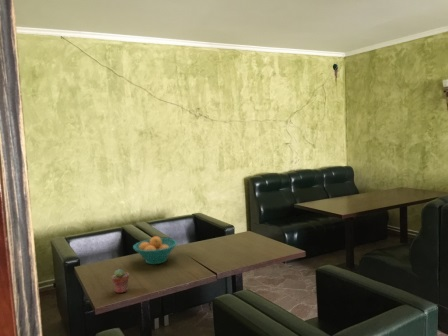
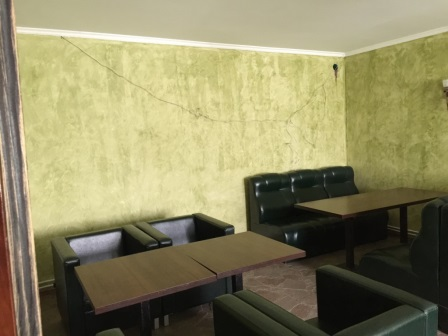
- potted succulent (120, 279)
- fruit bowl (155, 248)
